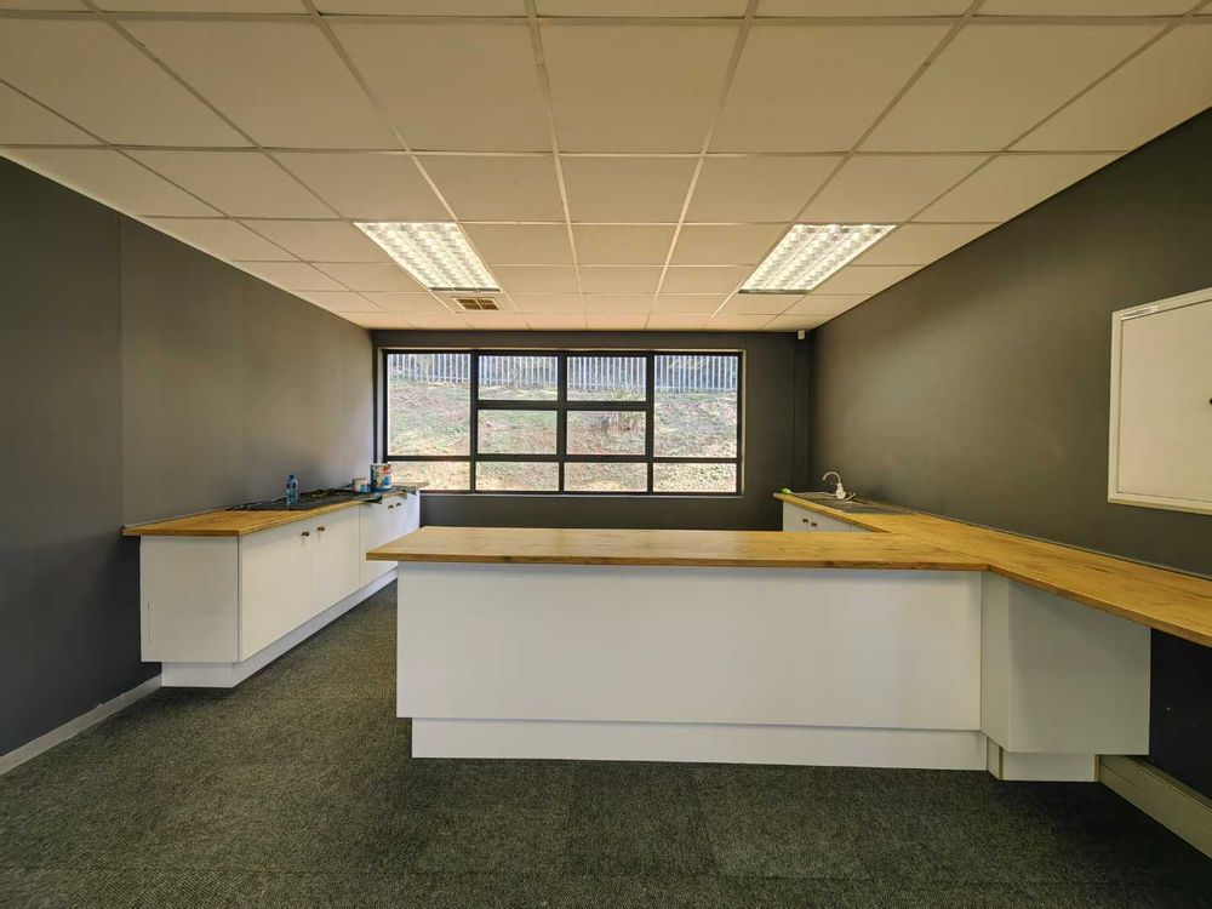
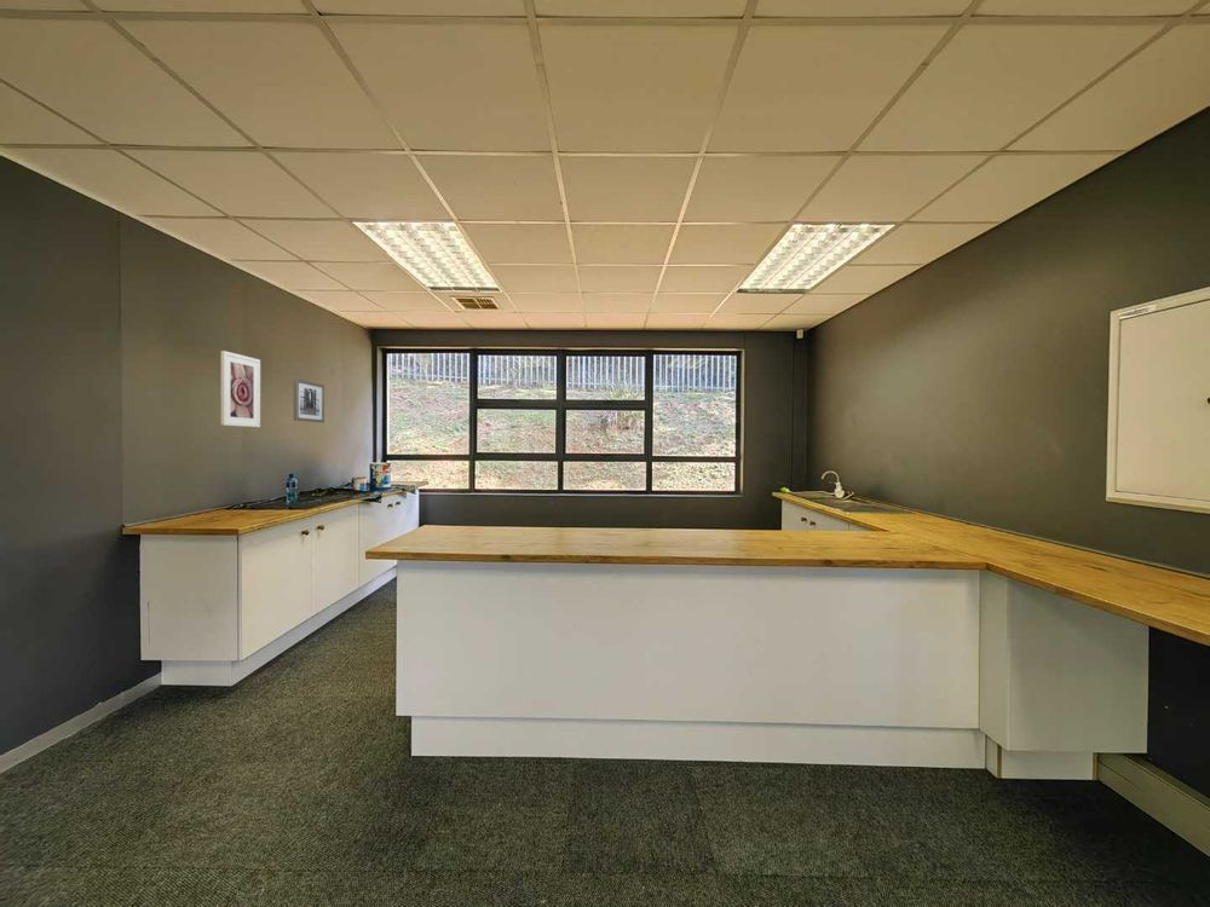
+ wall art (309, 401)
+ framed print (241, 391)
